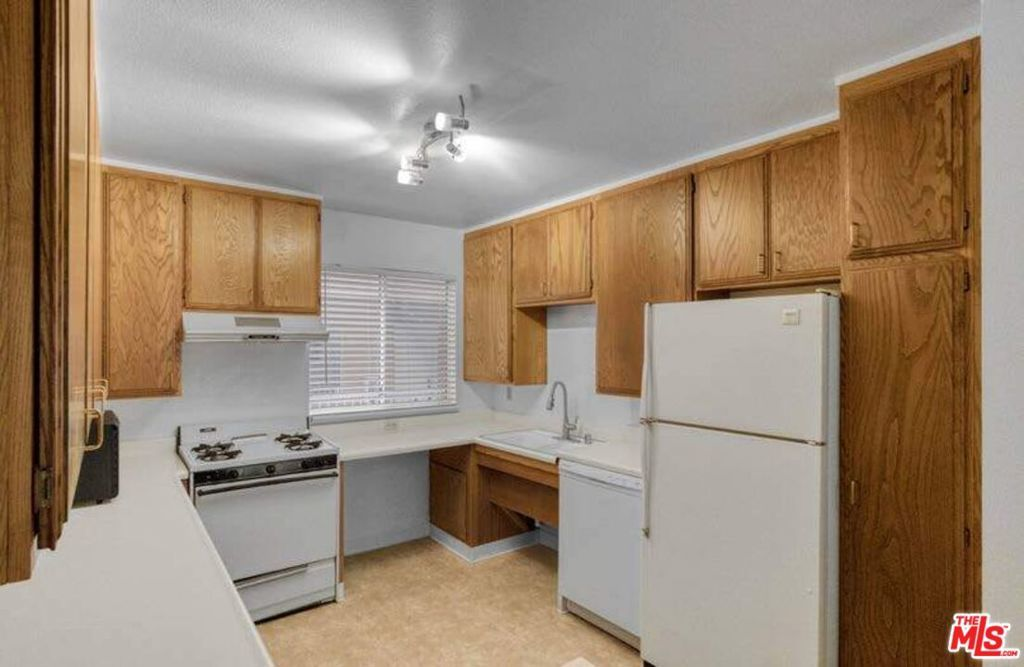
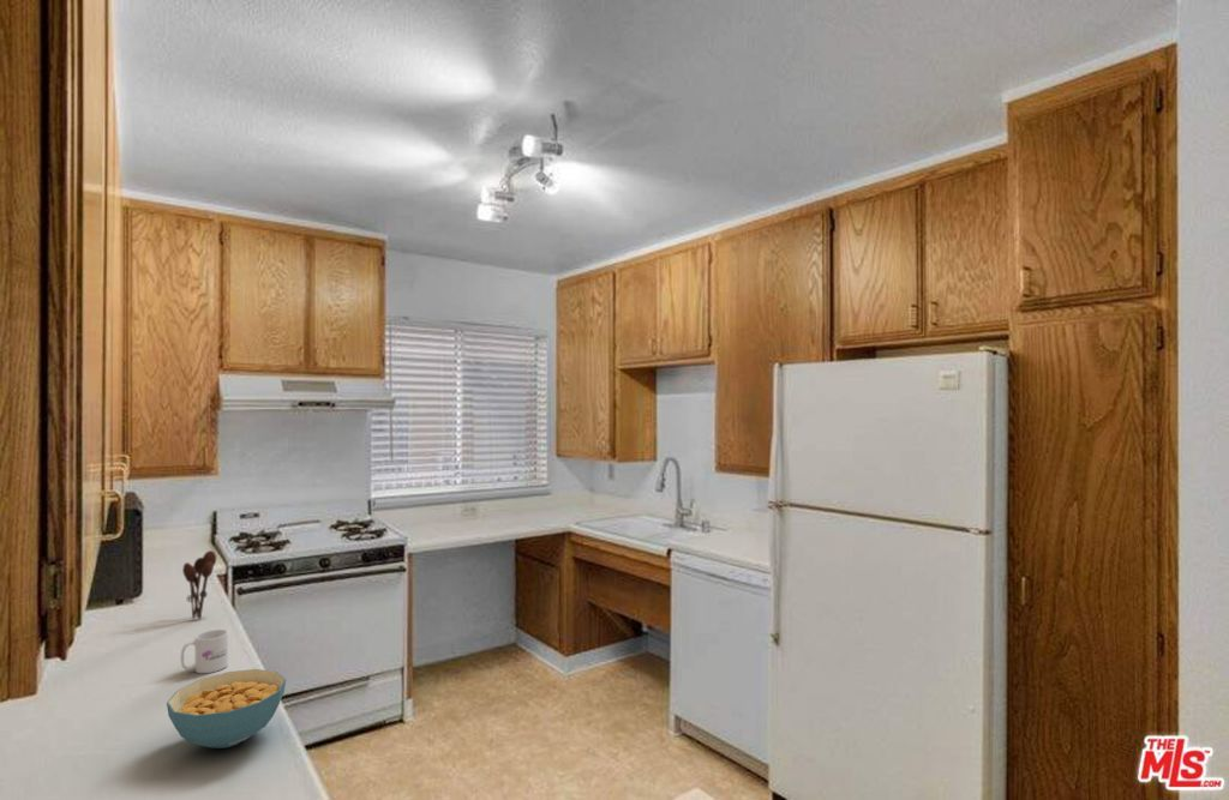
+ utensil holder (198, 585)
+ cereal bowl (228, 715)
+ mug (204, 651)
